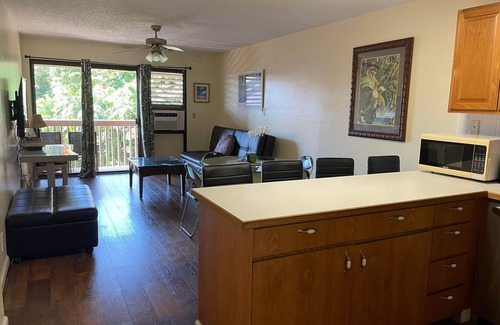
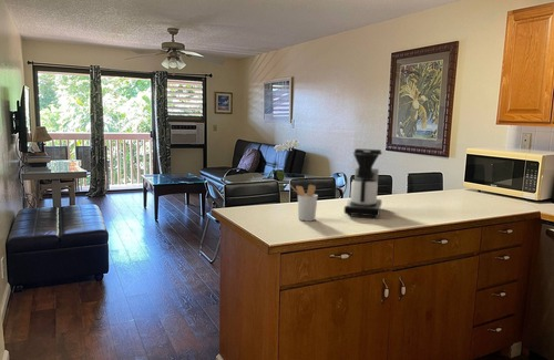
+ coffee maker (365, 181)
+ utensil holder (302, 200)
